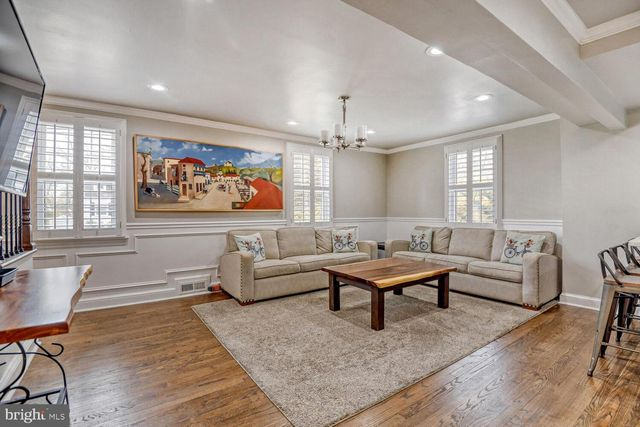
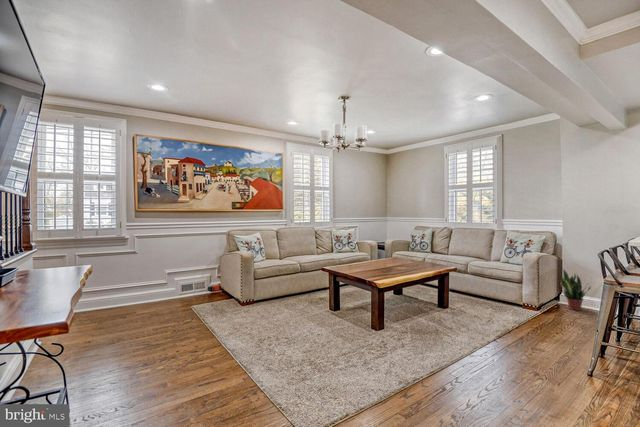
+ potted plant (574, 289)
